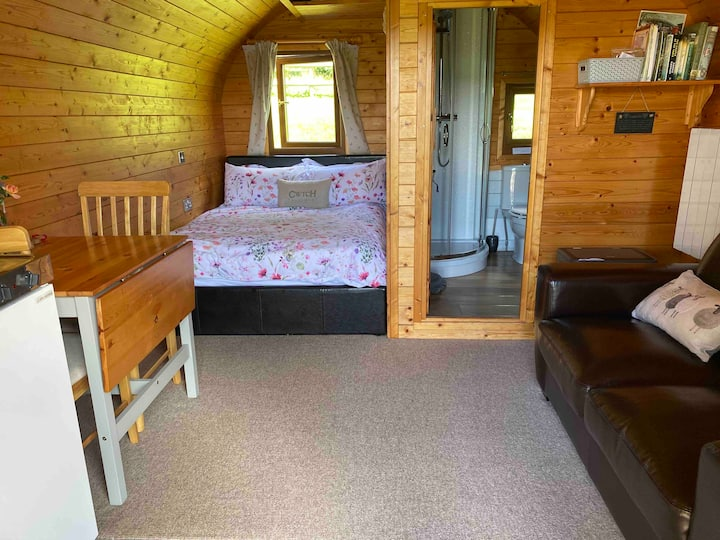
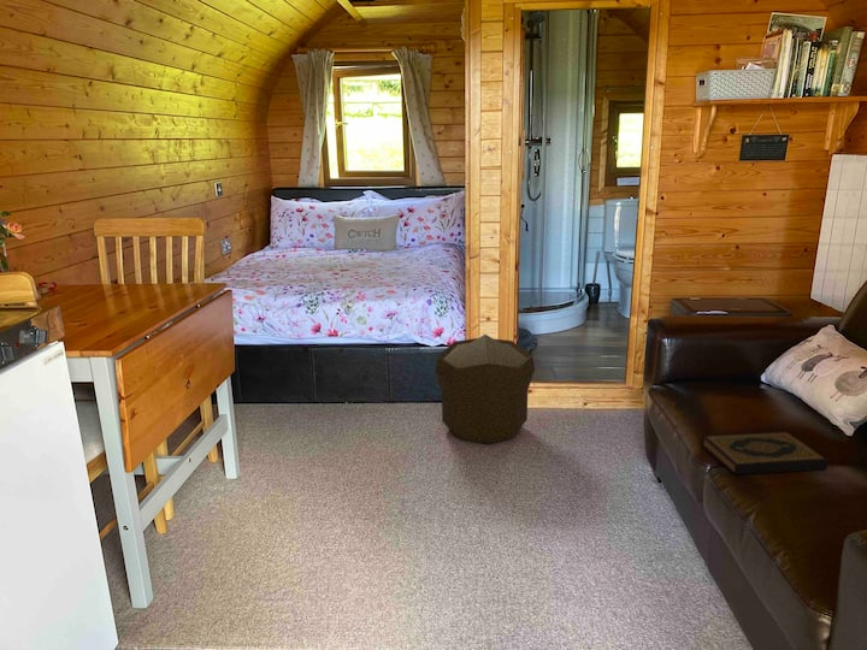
+ pouf (484, 382)
+ hardback book (762, 451)
